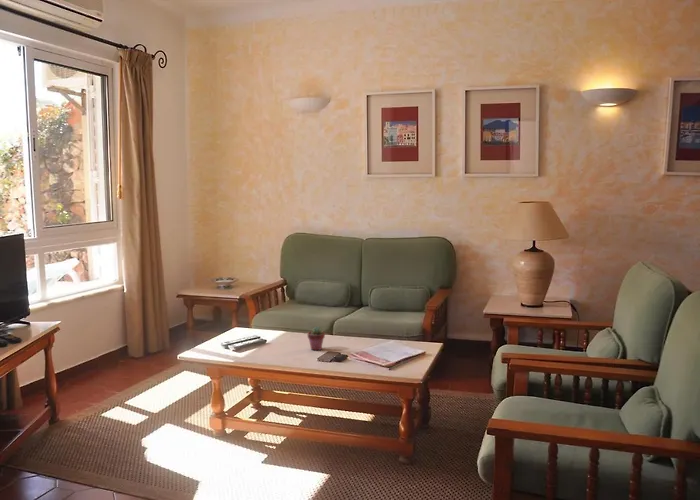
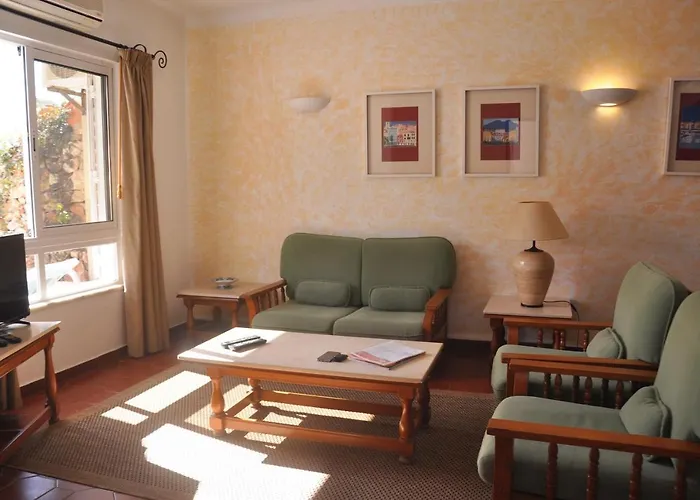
- potted succulent (316, 337)
